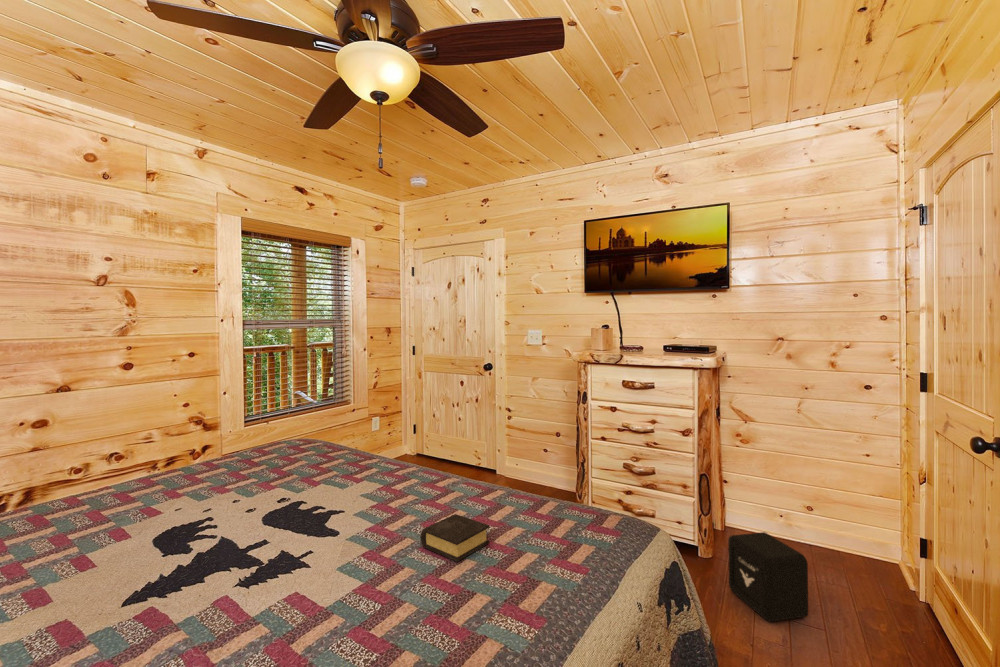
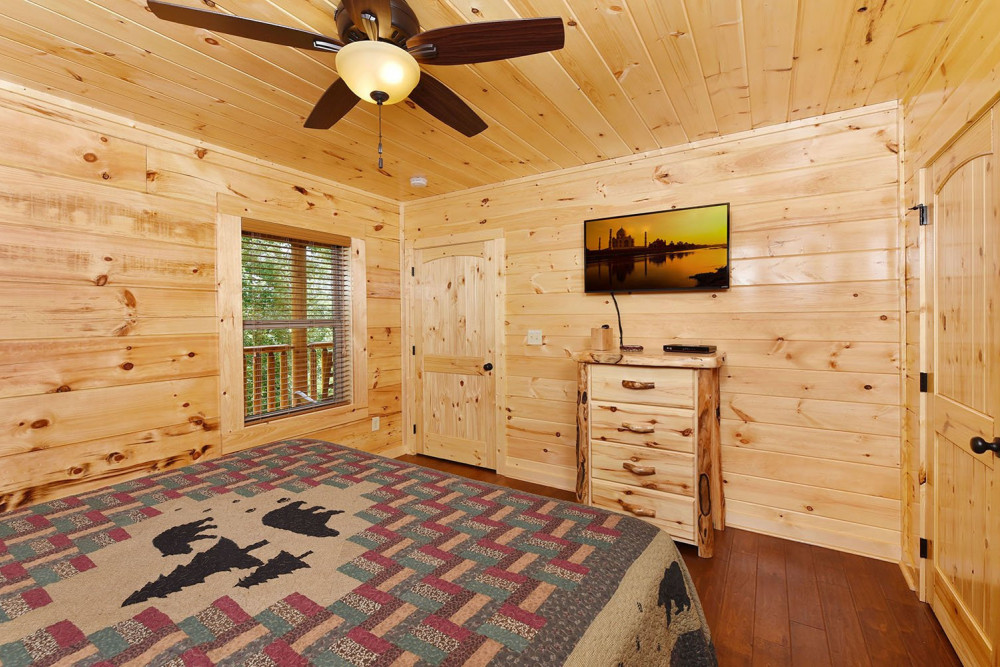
- book (454, 535)
- air purifier (764, 574)
